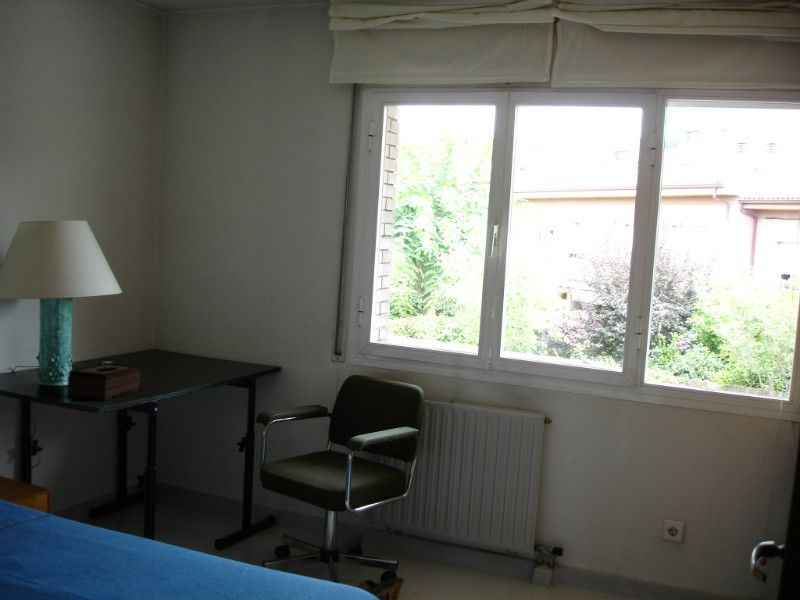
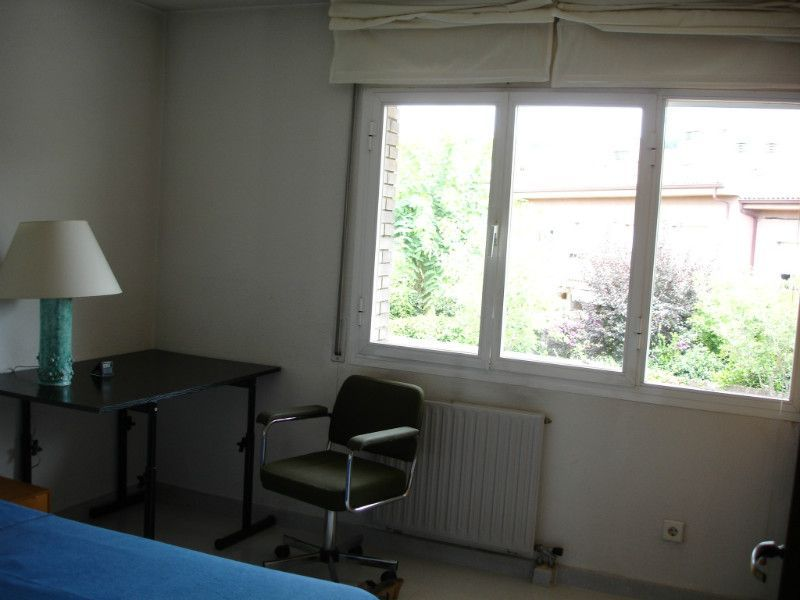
- tissue box (105, 380)
